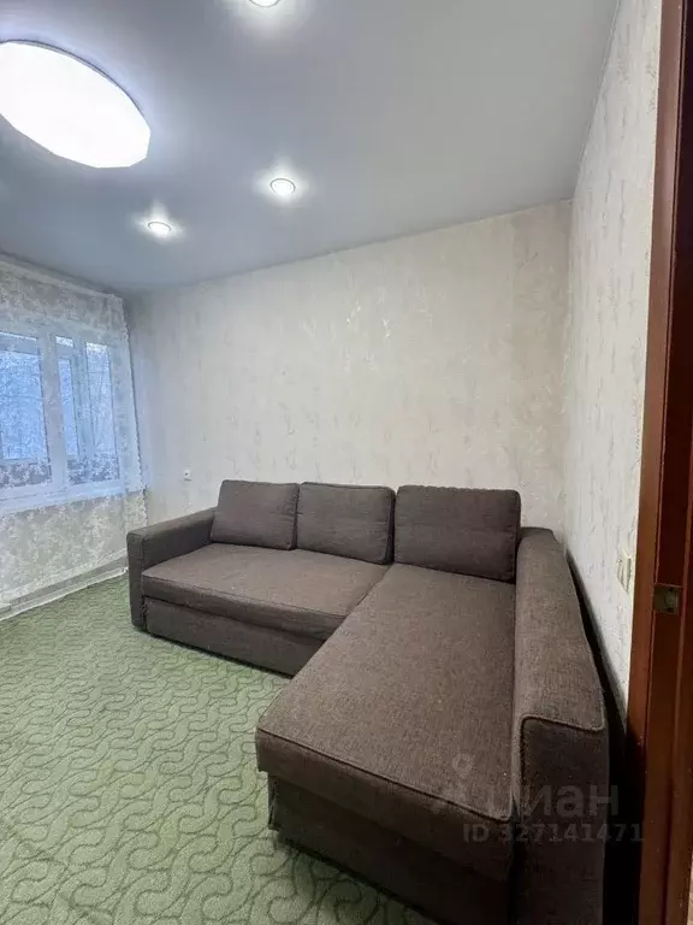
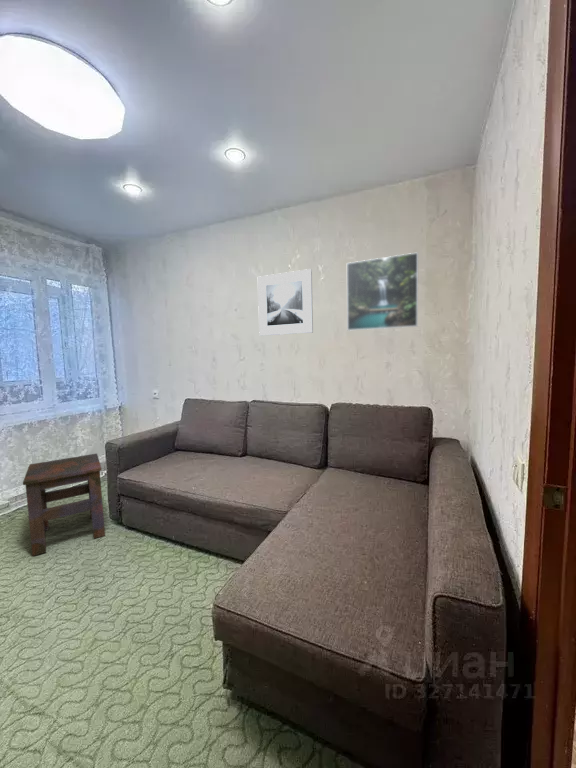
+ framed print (381, 293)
+ side table (67, 497)
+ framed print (284, 303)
